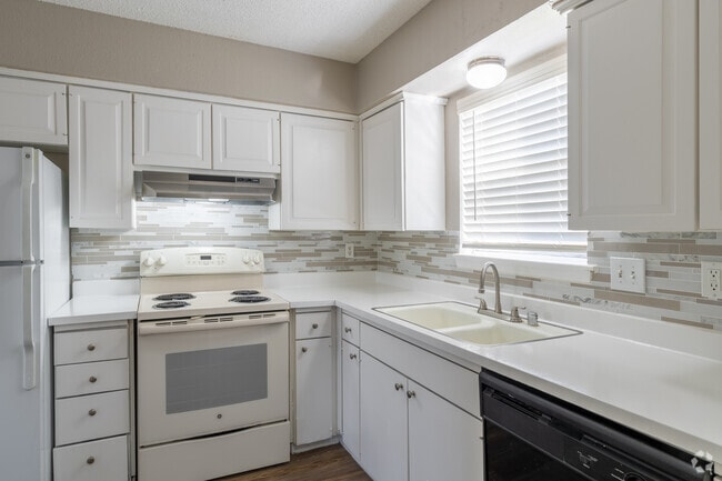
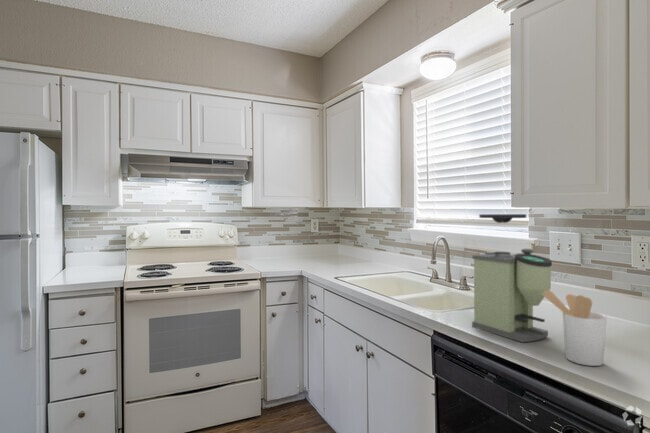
+ coffee grinder (508, 272)
+ utensil holder (572, 324)
